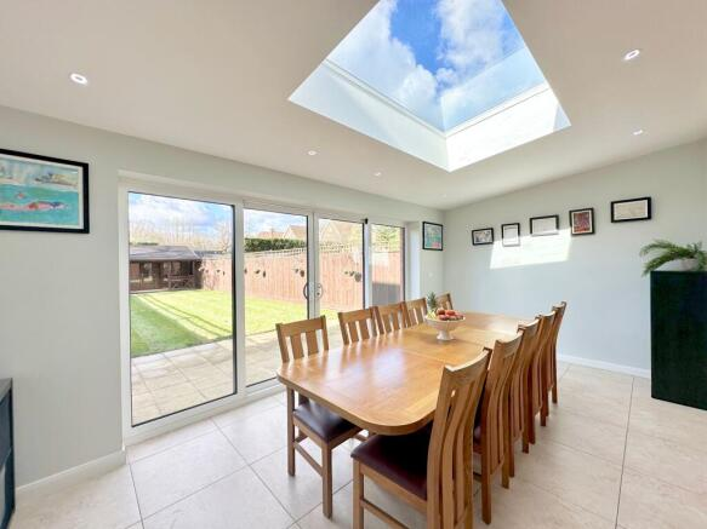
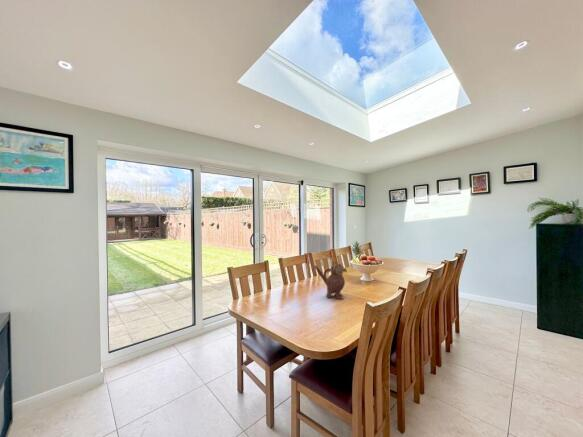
+ teapot (331, 279)
